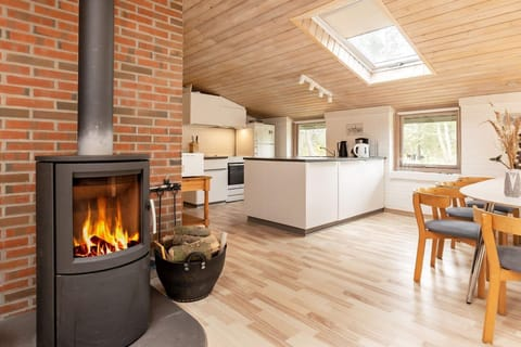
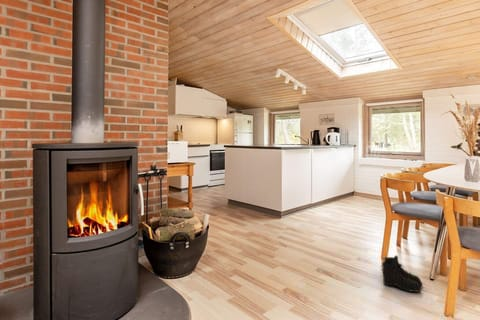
+ boots (401, 271)
